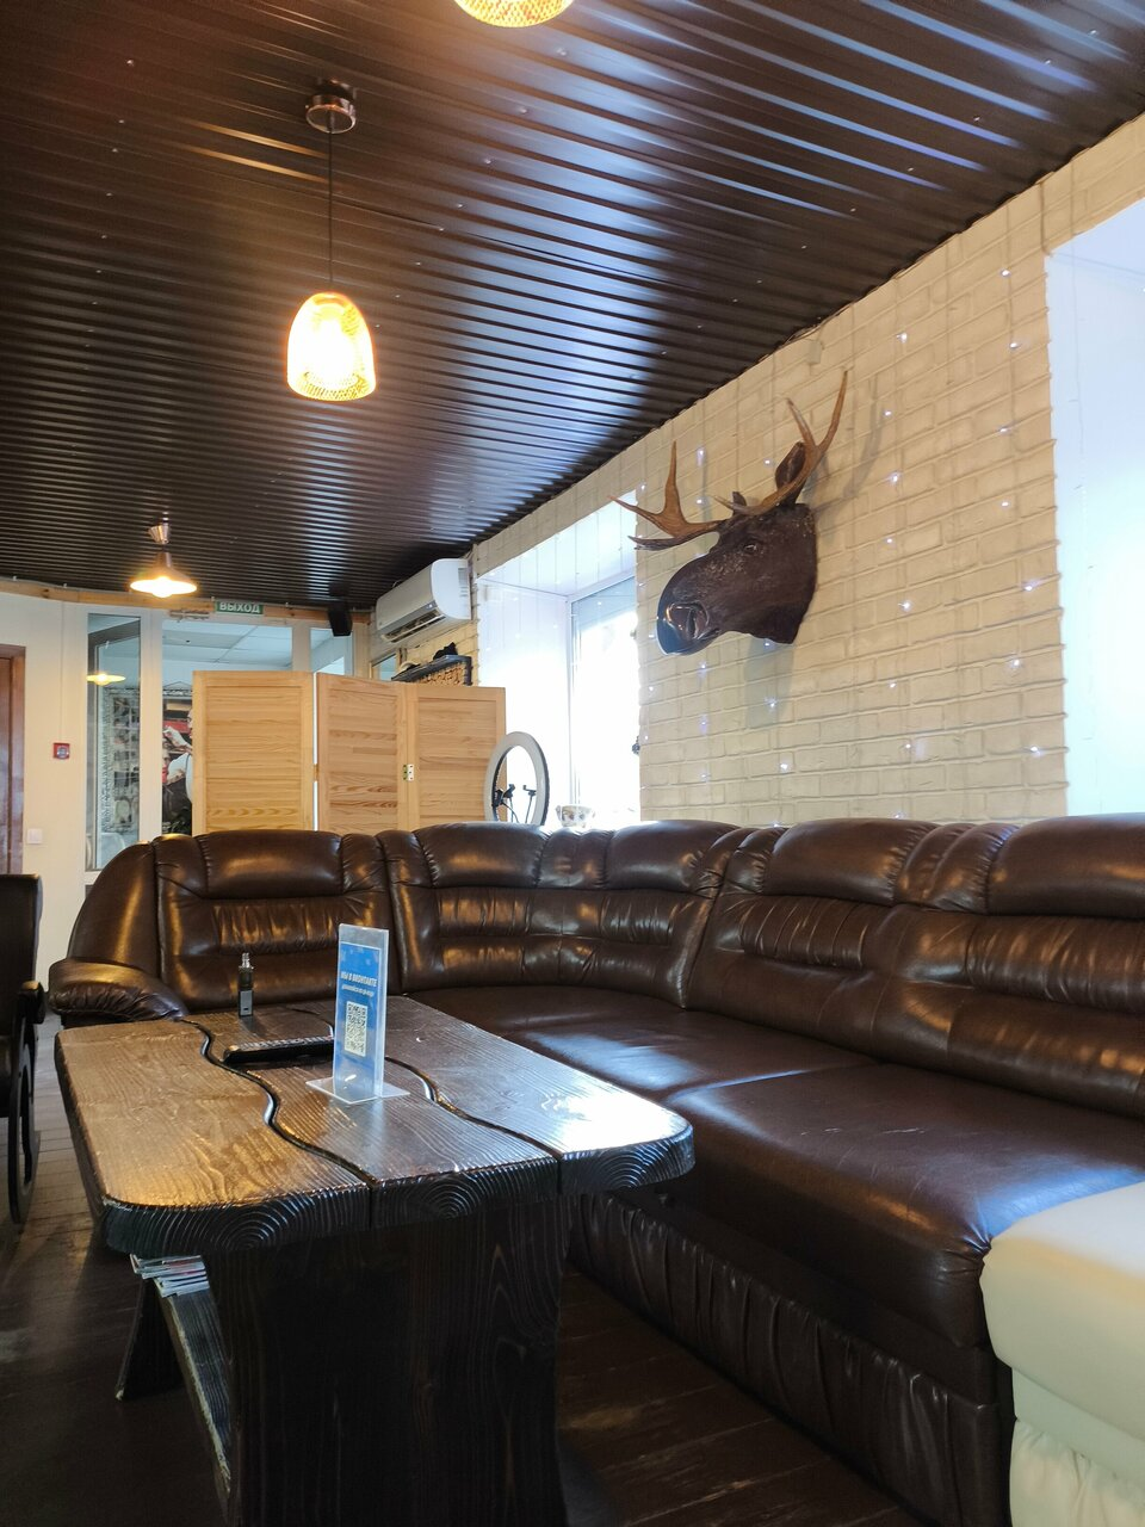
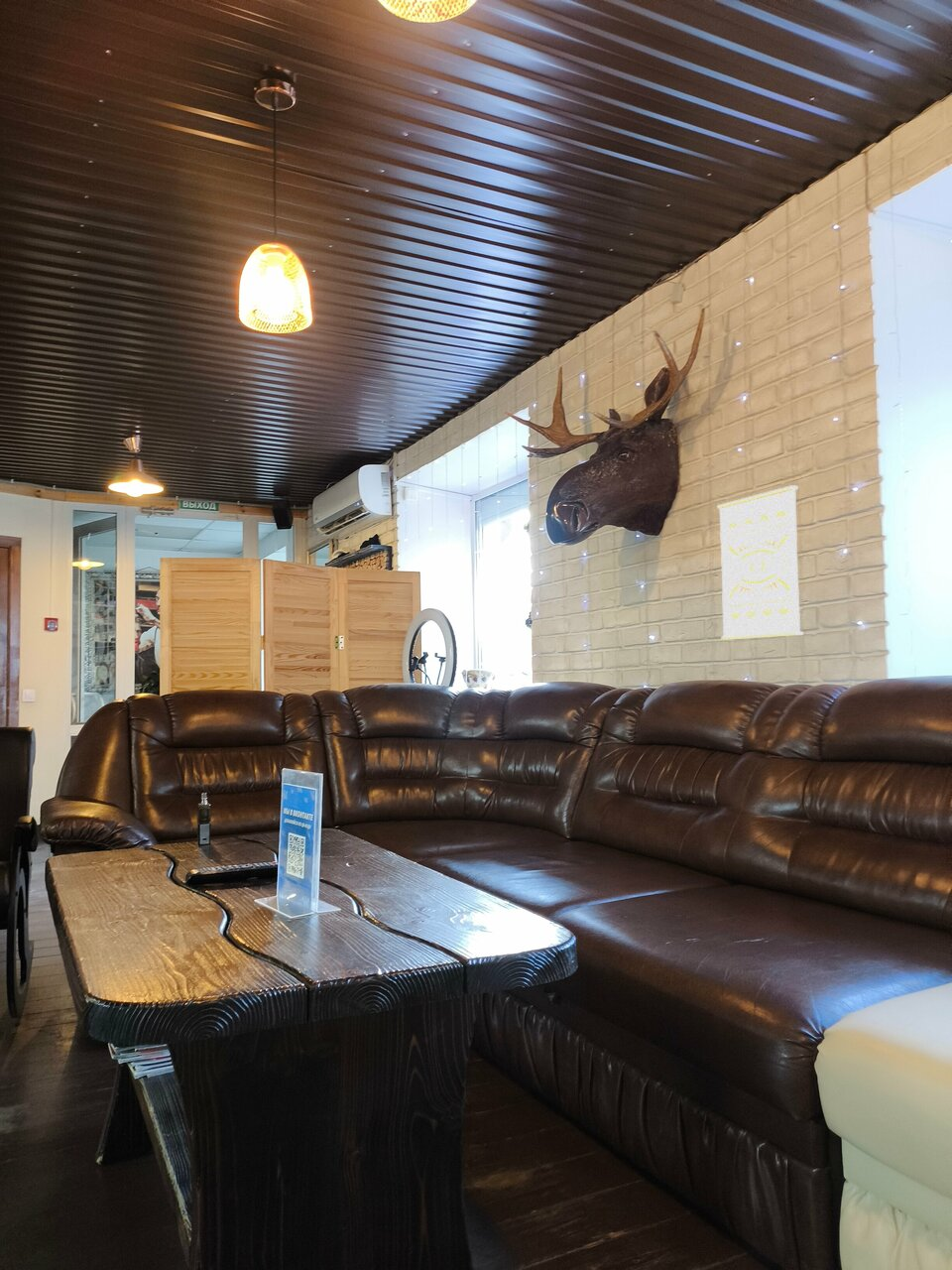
+ wall art (757, 566)
